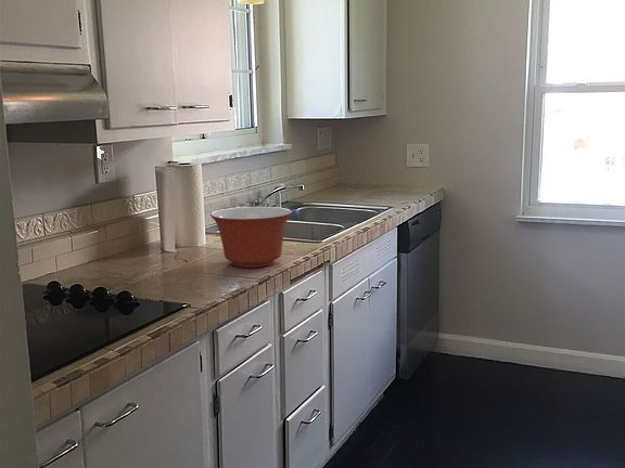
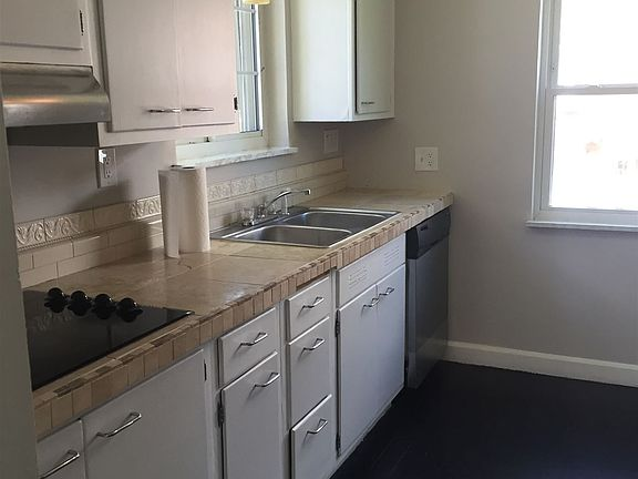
- mixing bowl (252, 237)
